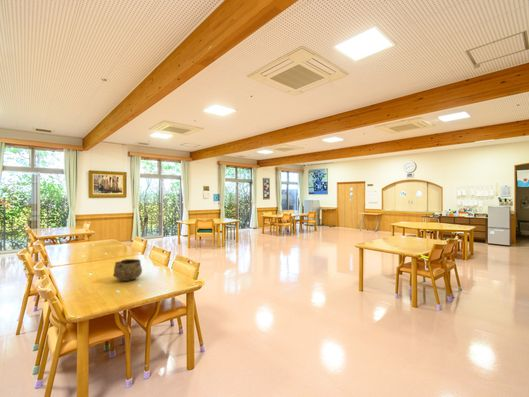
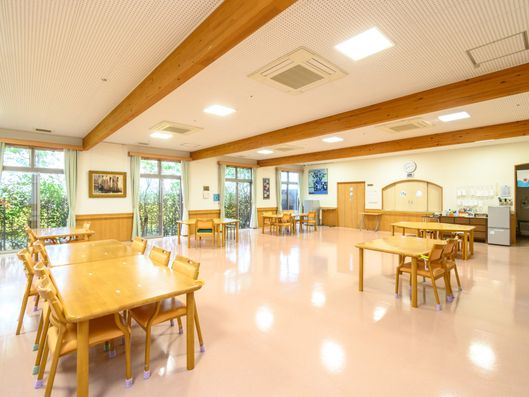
- decorative bowl (128, 270)
